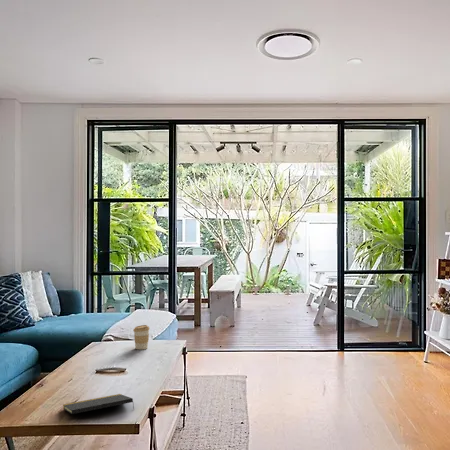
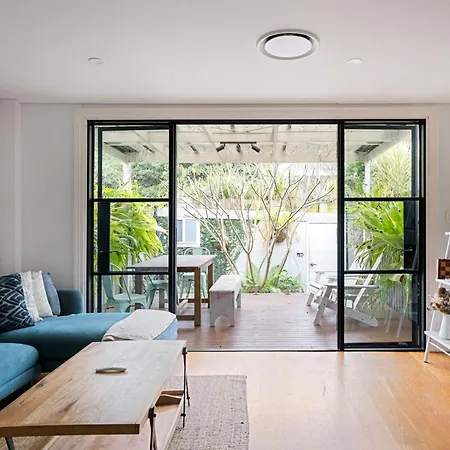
- notepad (97, 403)
- coffee cup (141, 336)
